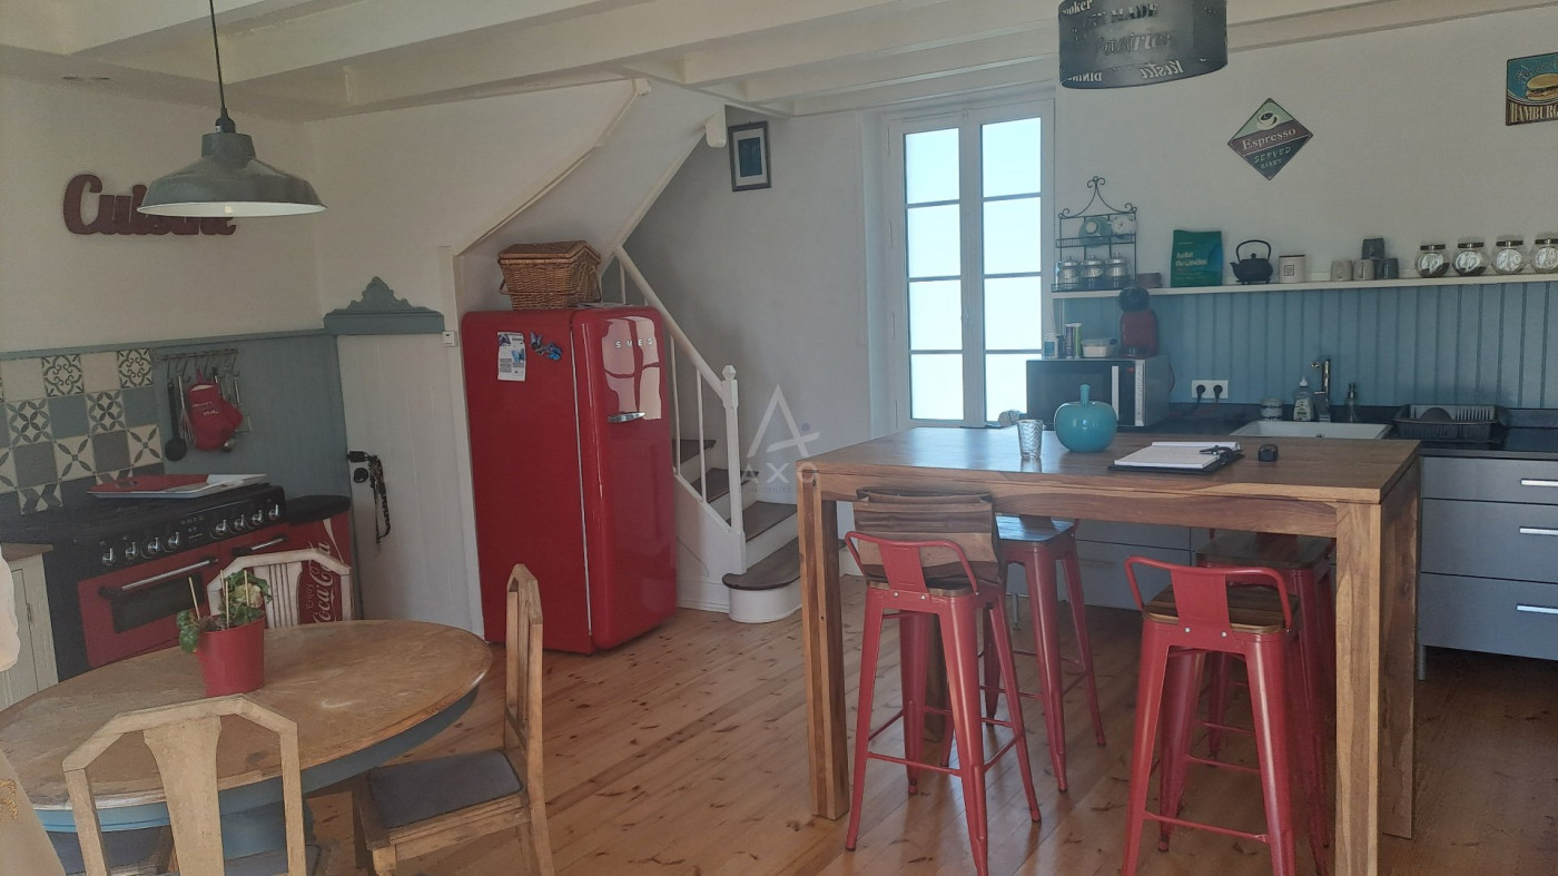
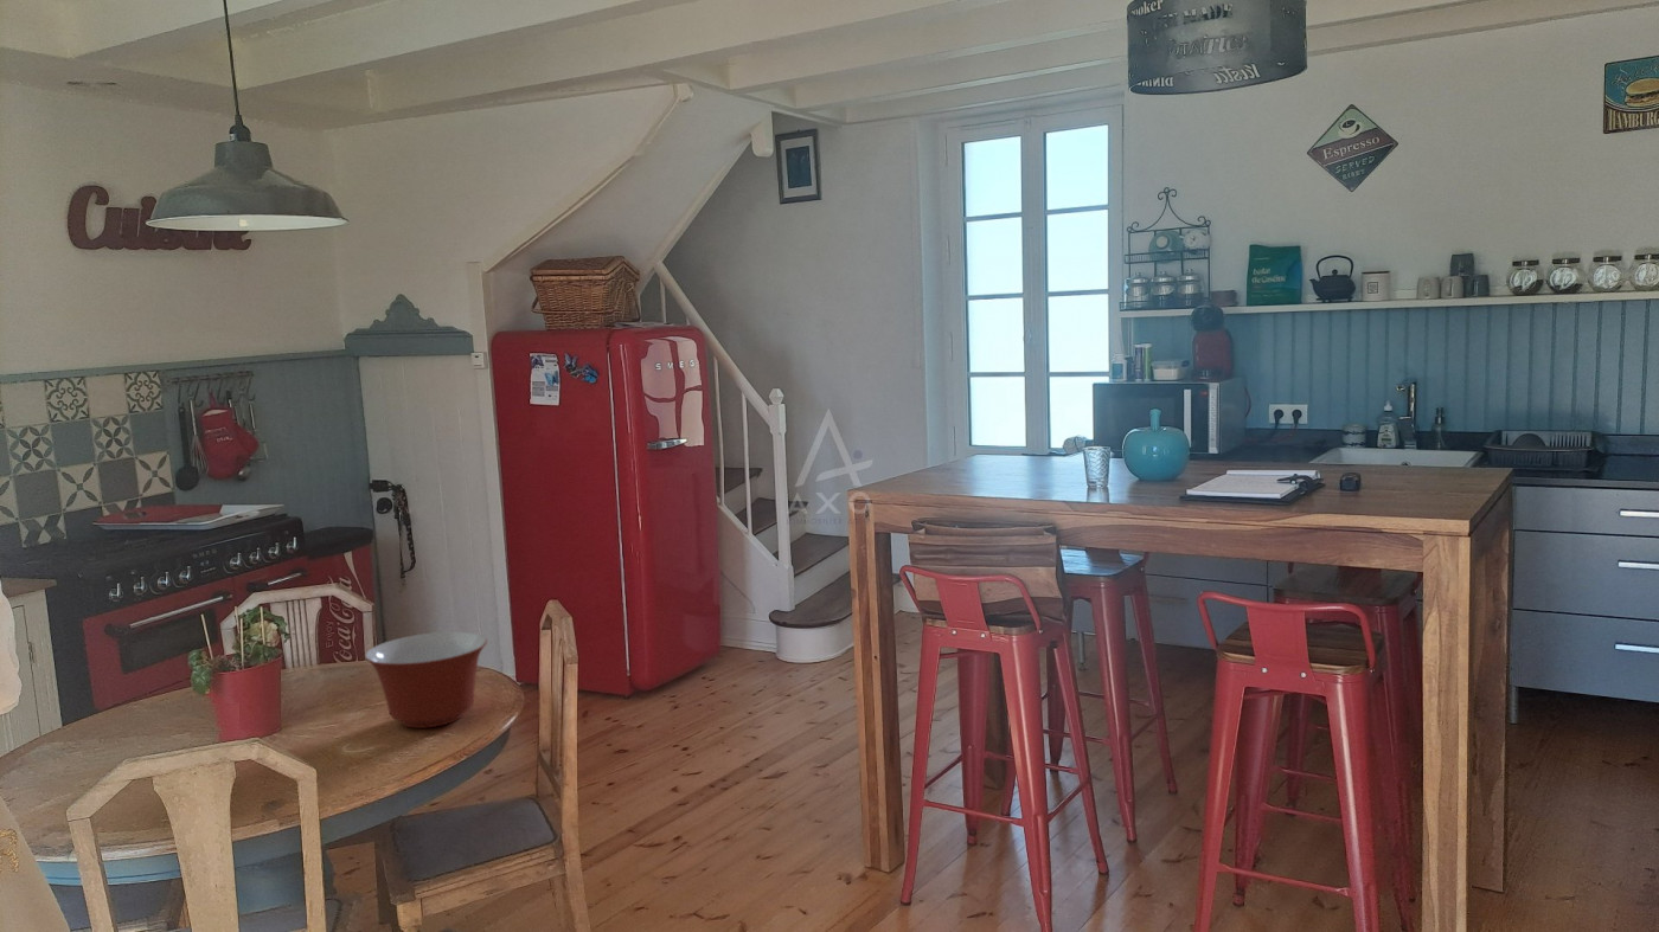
+ mixing bowl (429, 682)
